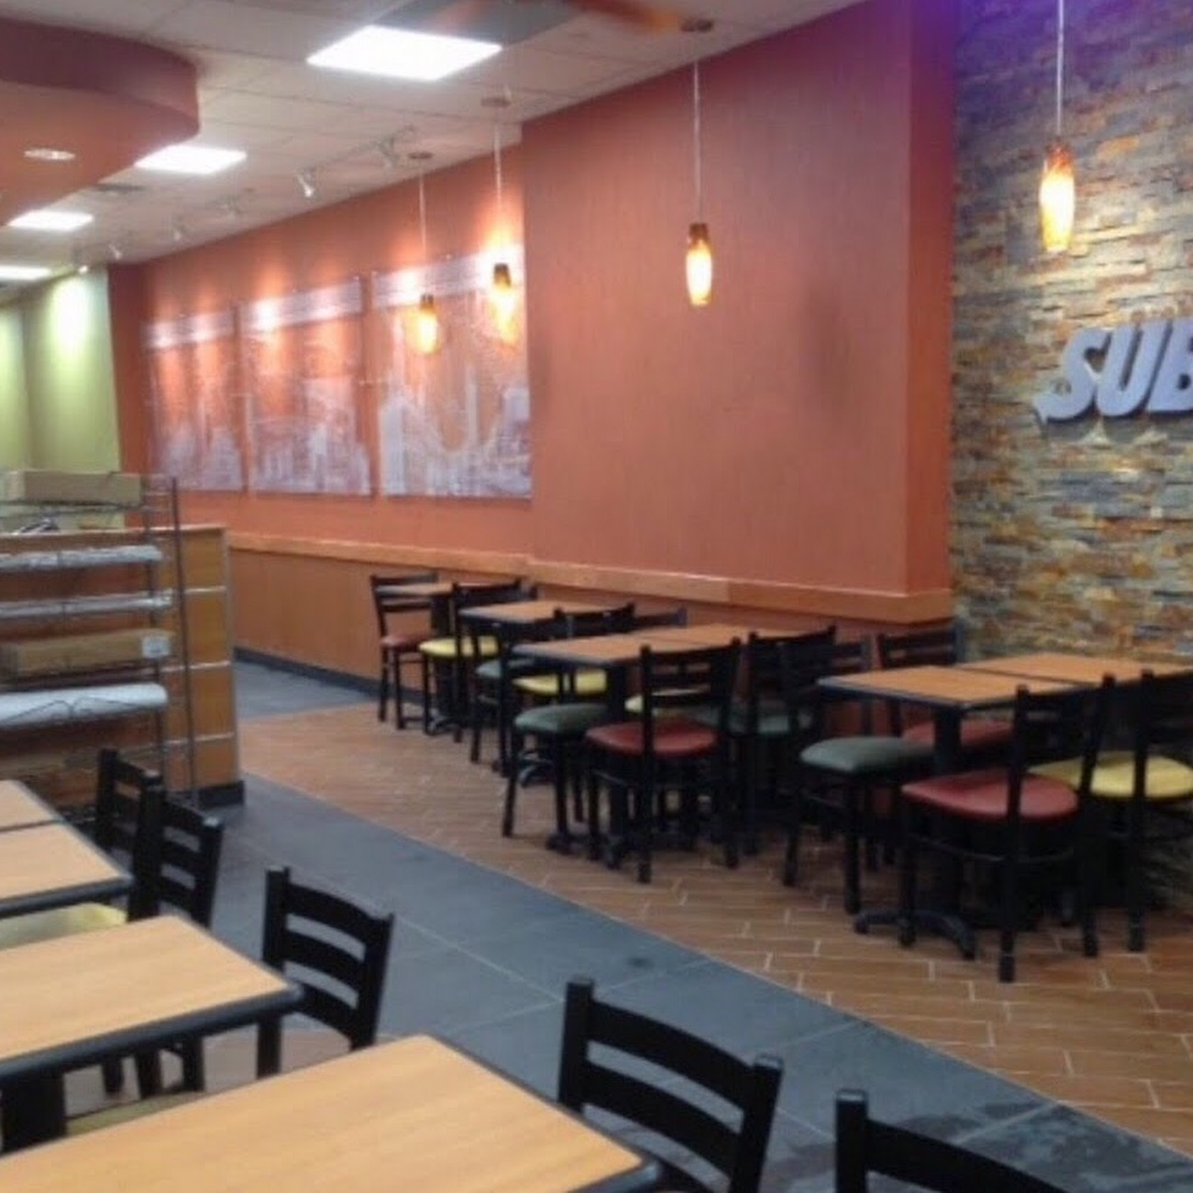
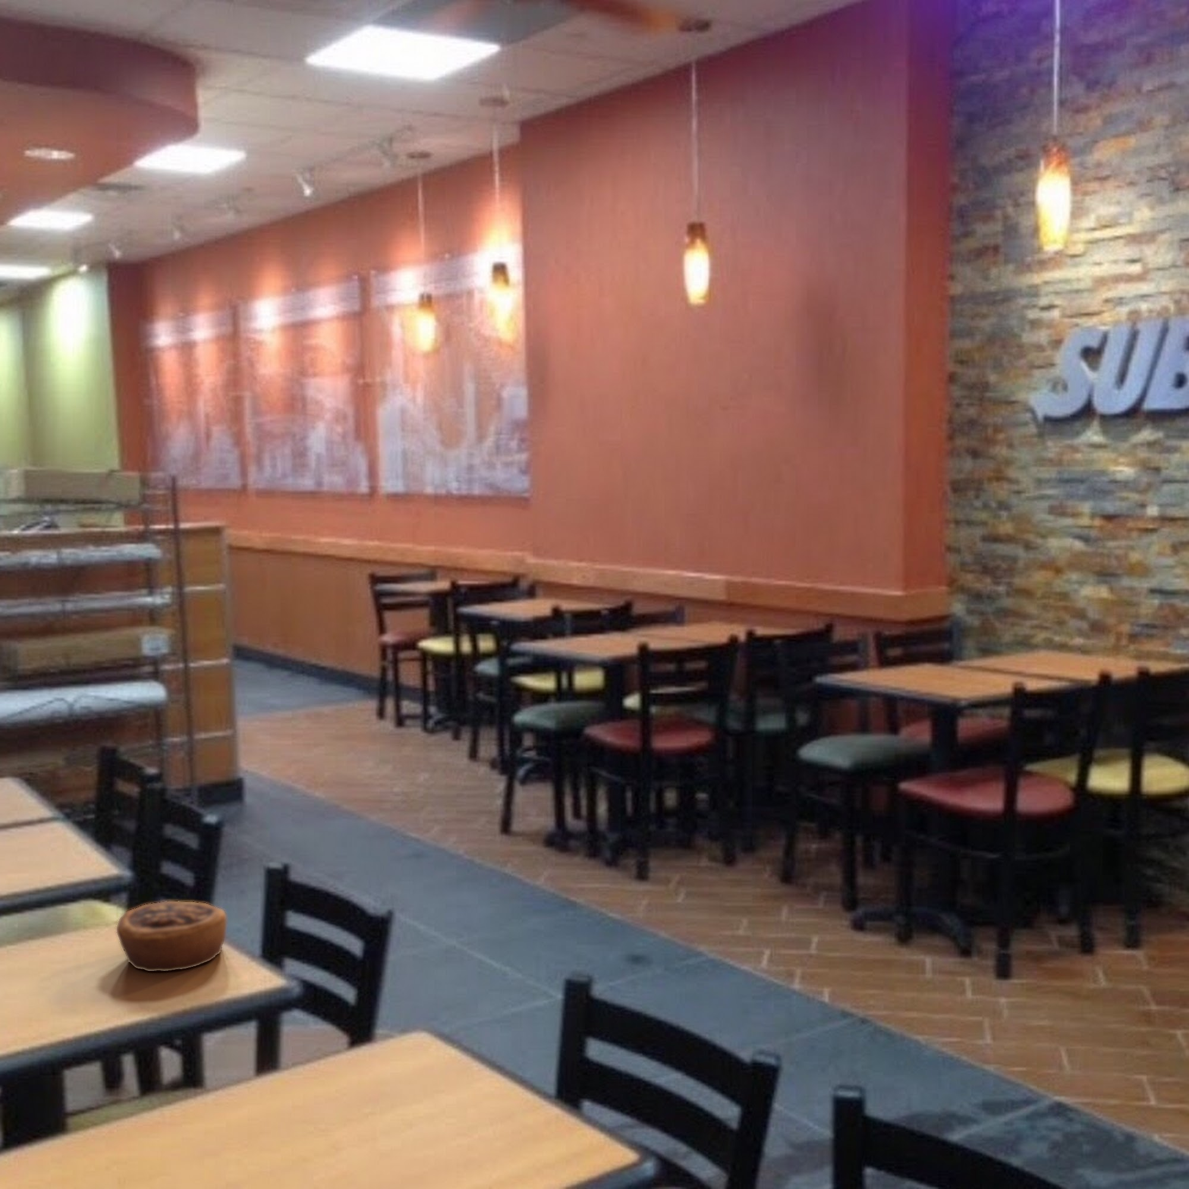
+ pastry (173, 932)
